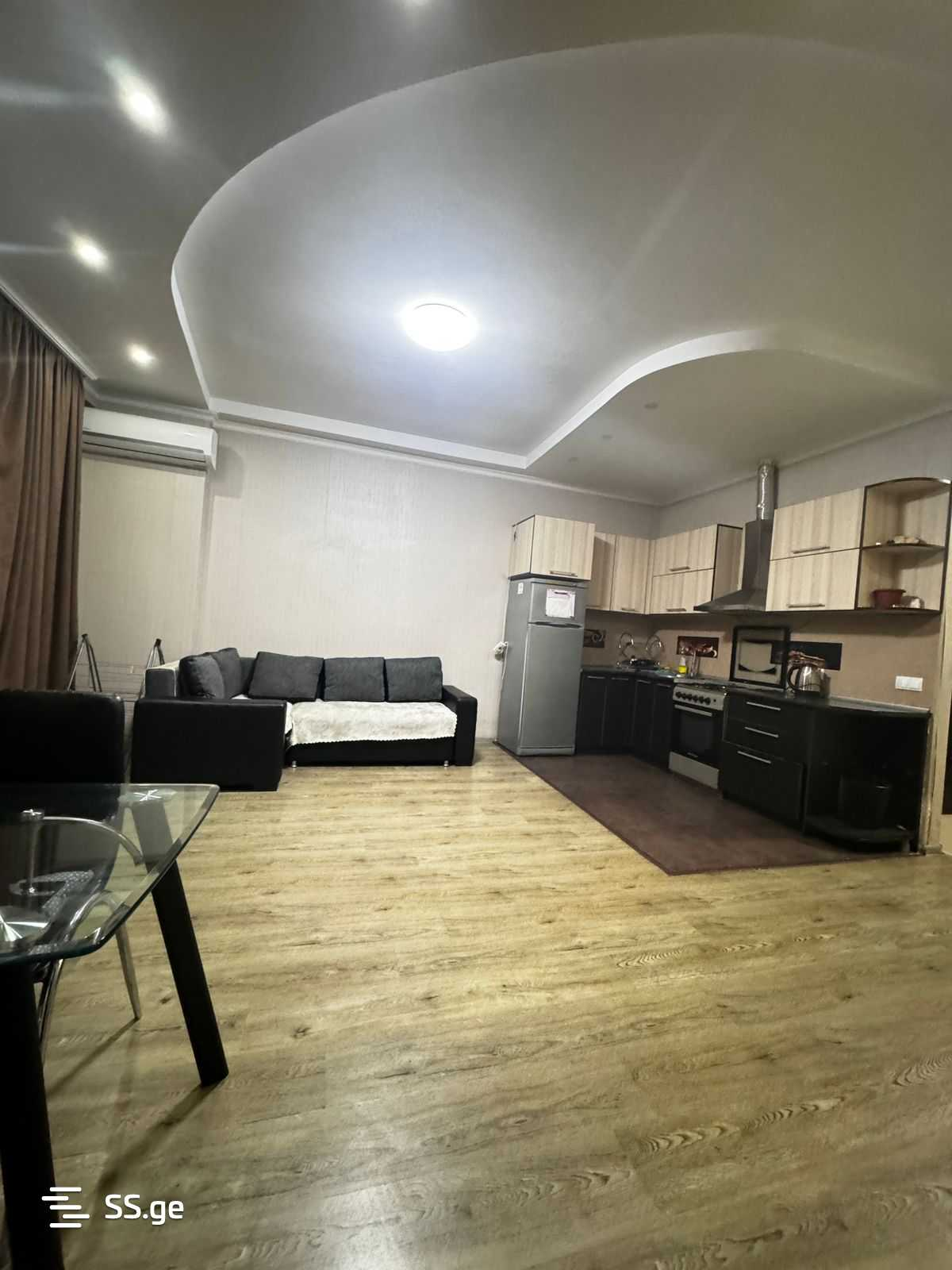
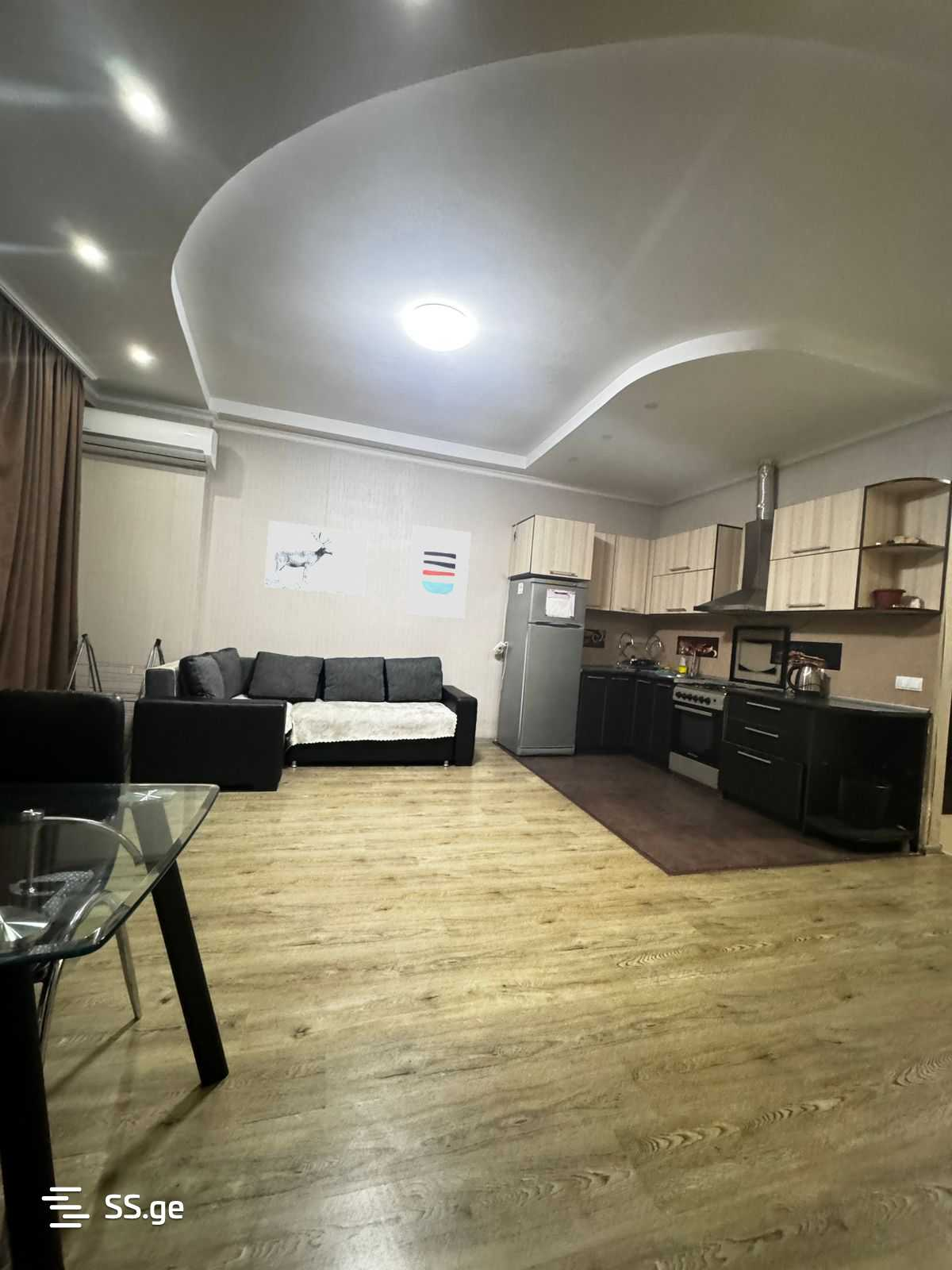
+ wall art (439, 572)
+ wall art (317, 559)
